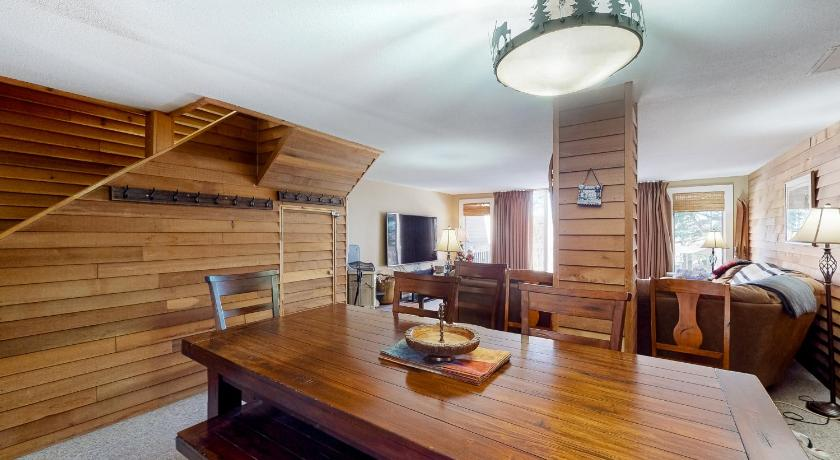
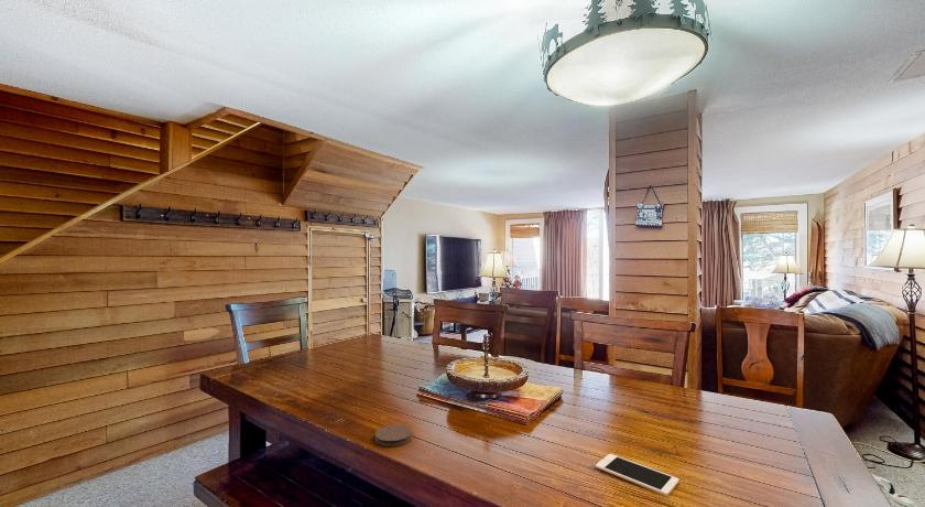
+ coaster (393, 434)
+ cell phone (635, 473)
